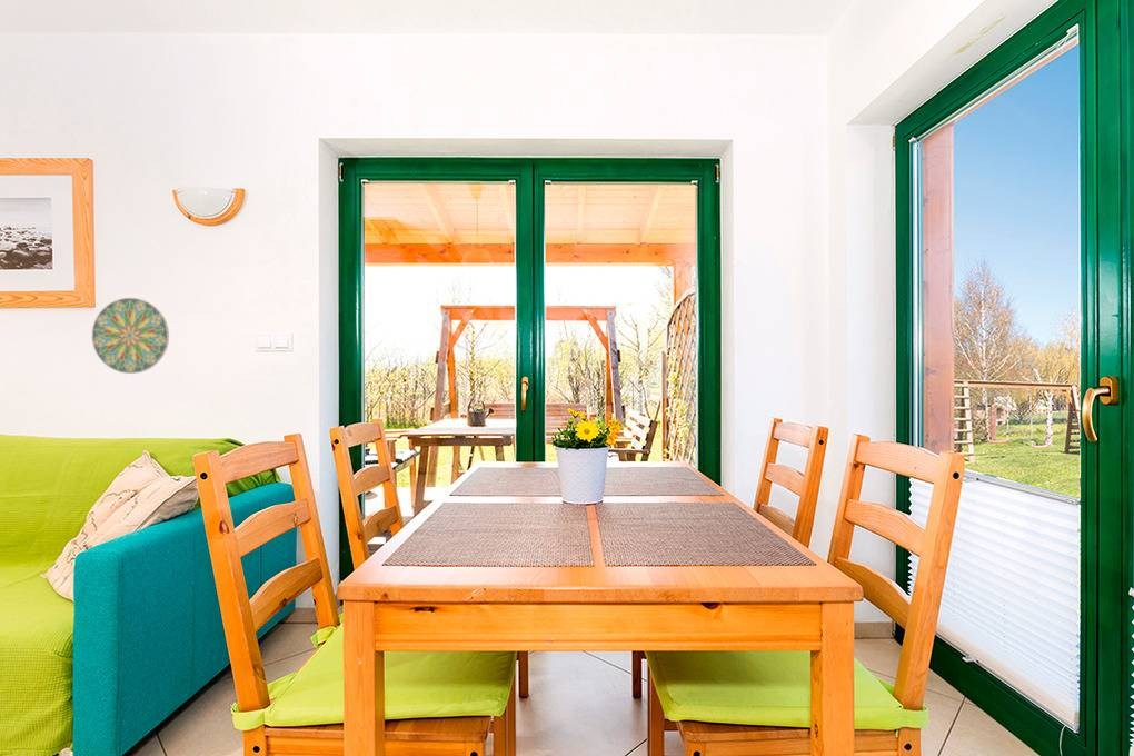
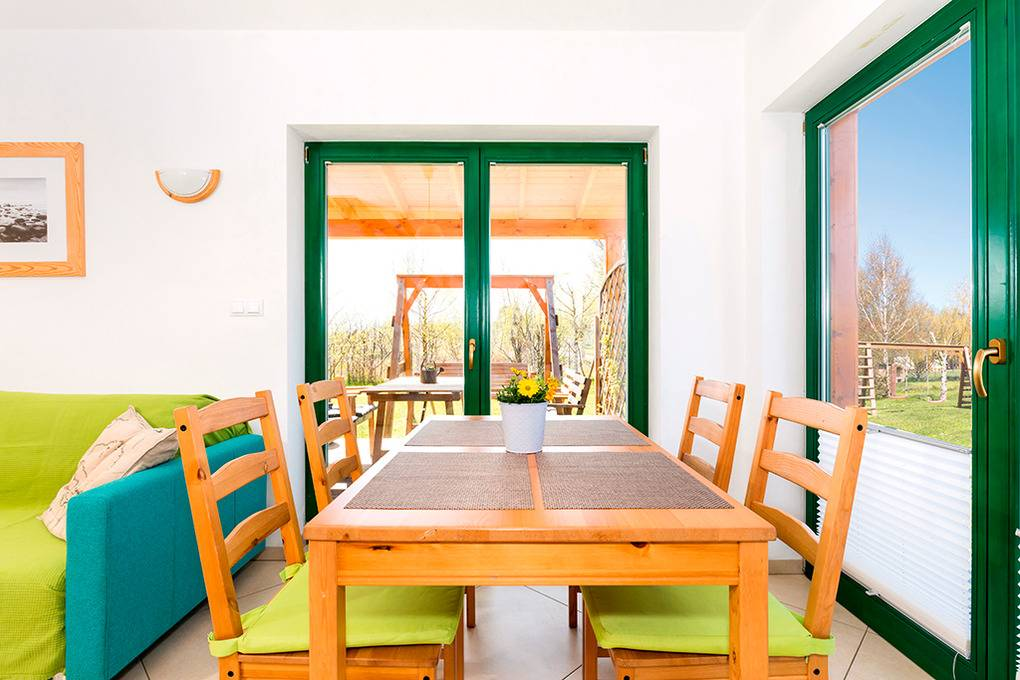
- decorative plate (130, 335)
